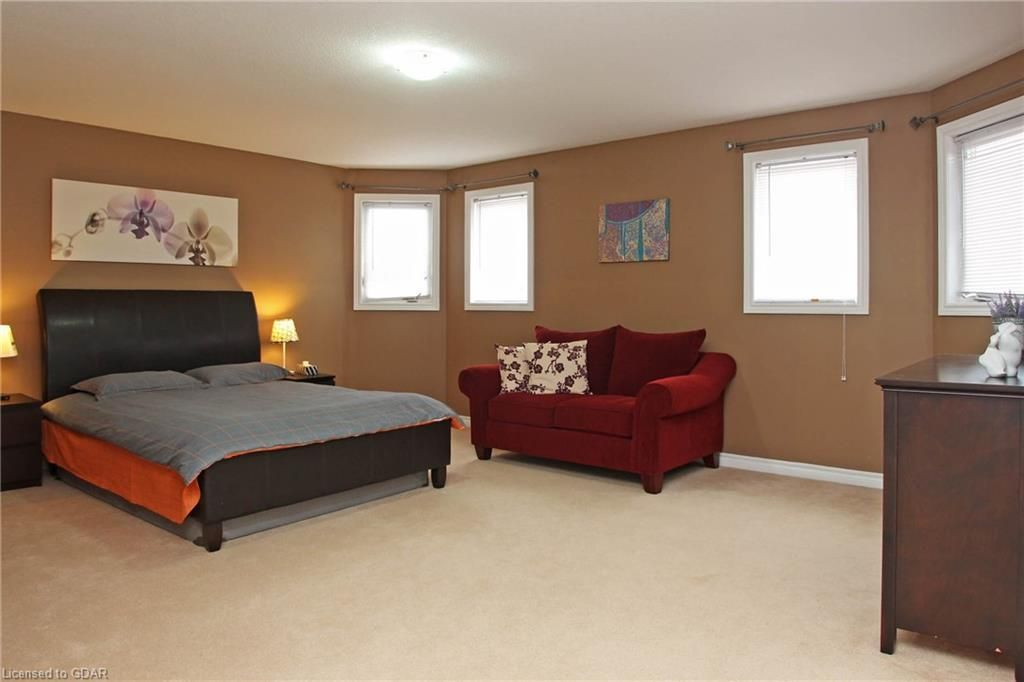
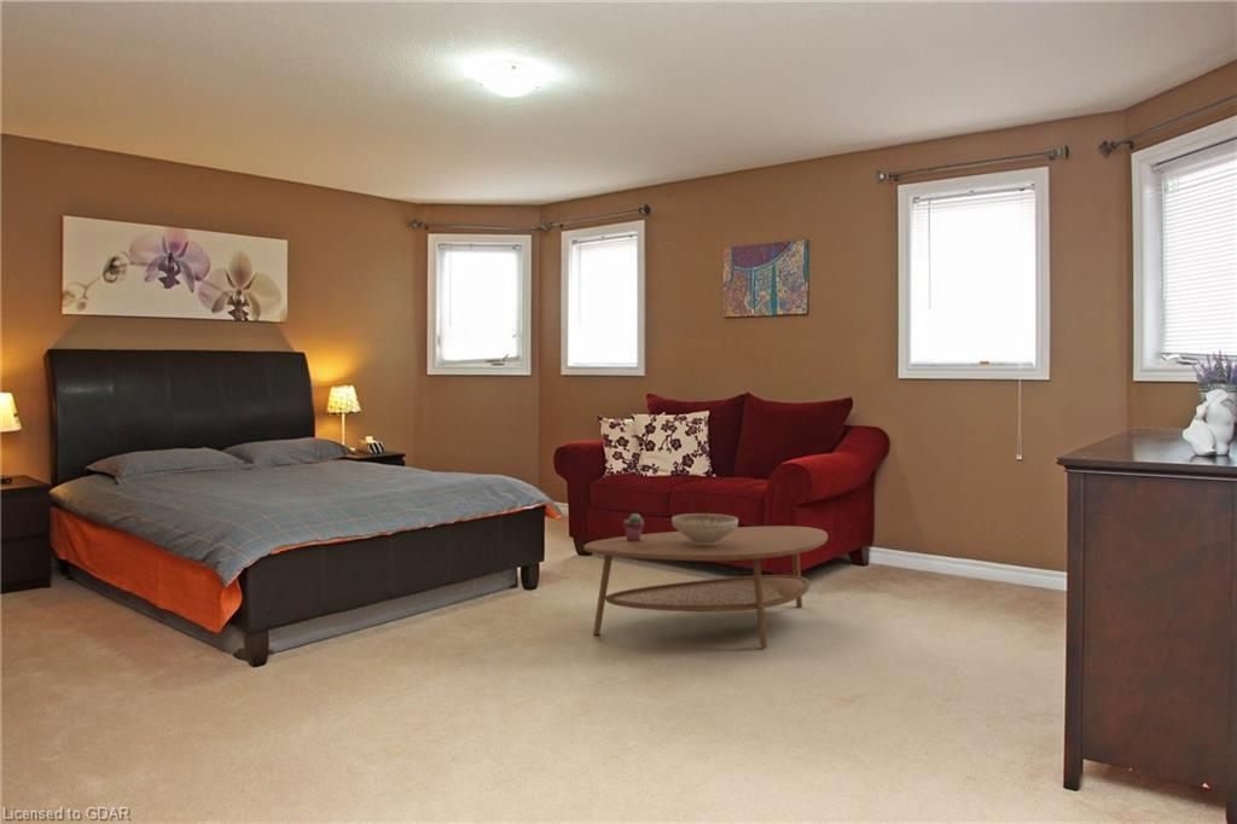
+ decorative bowl (704, 530)
+ potted succulent (633, 526)
+ coffee table (724, 585)
